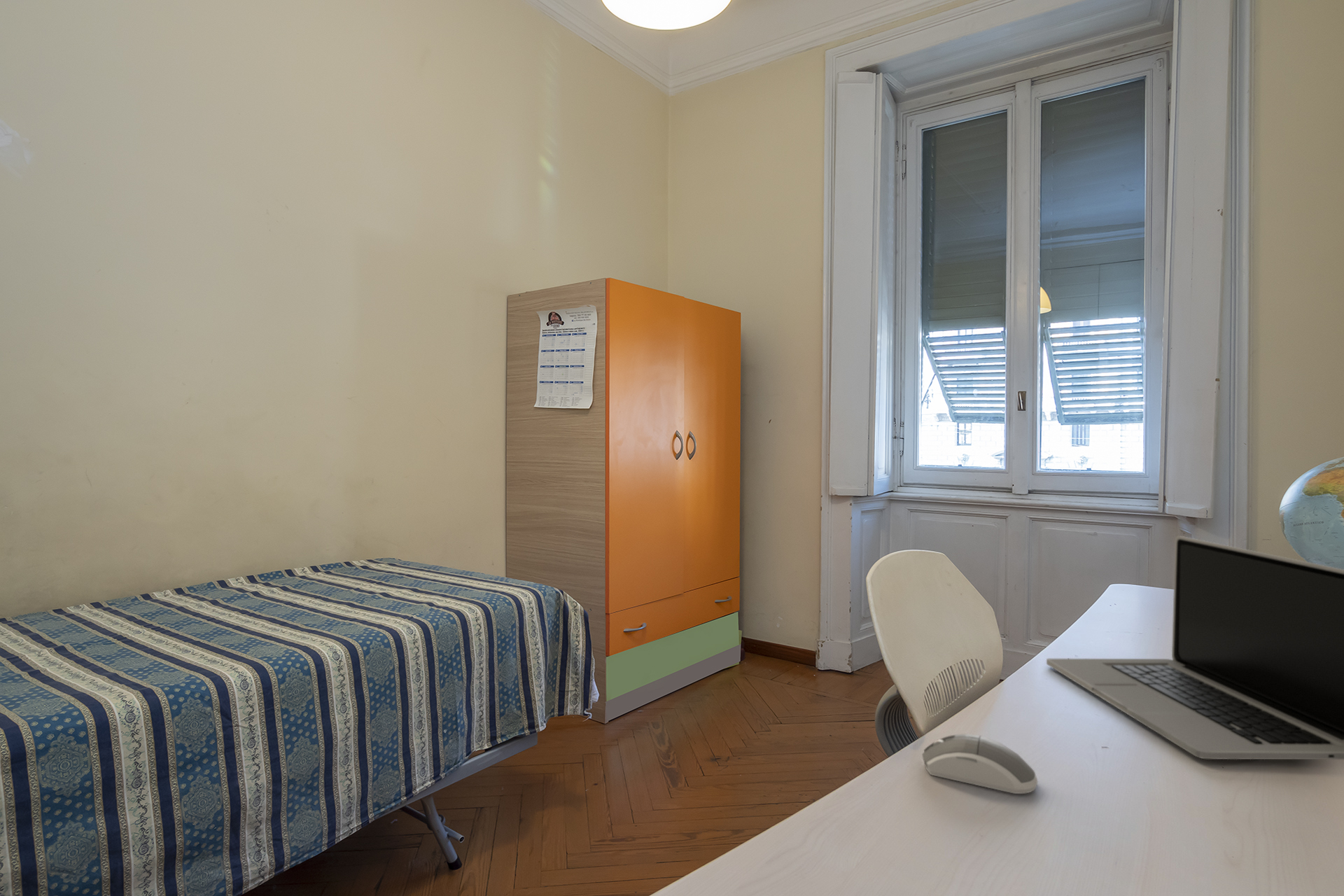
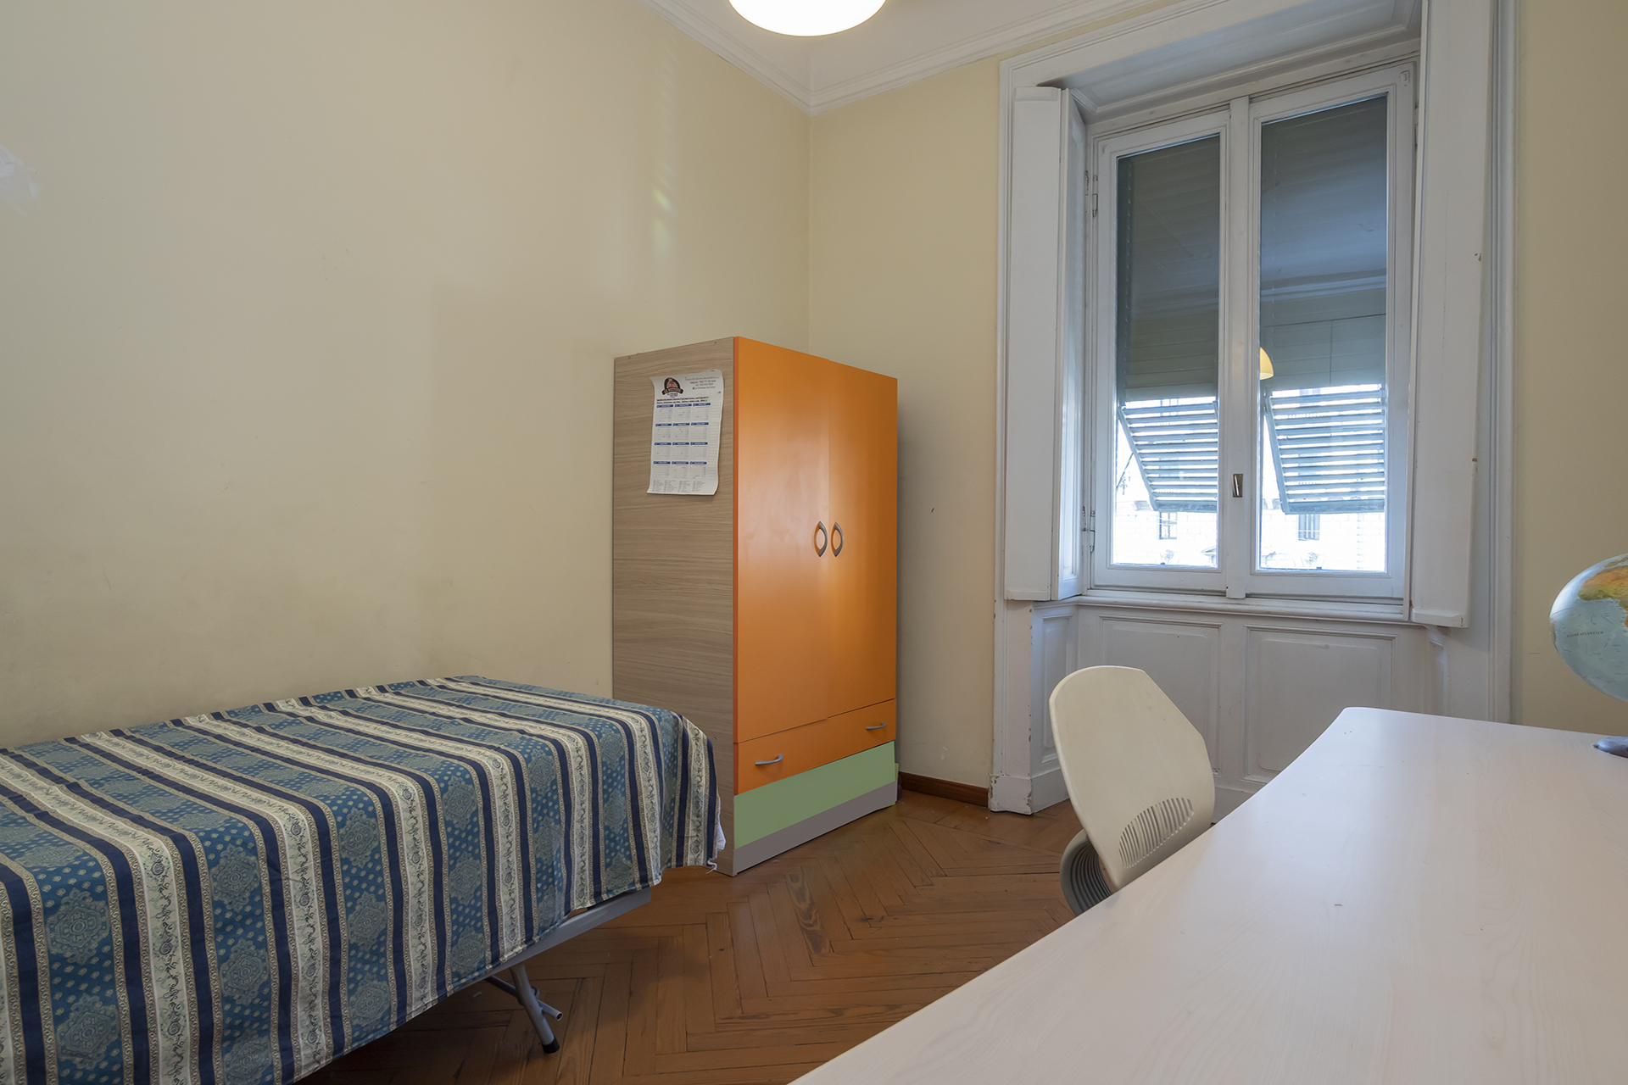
- laptop (1188, 631)
- computer mouse (978, 756)
